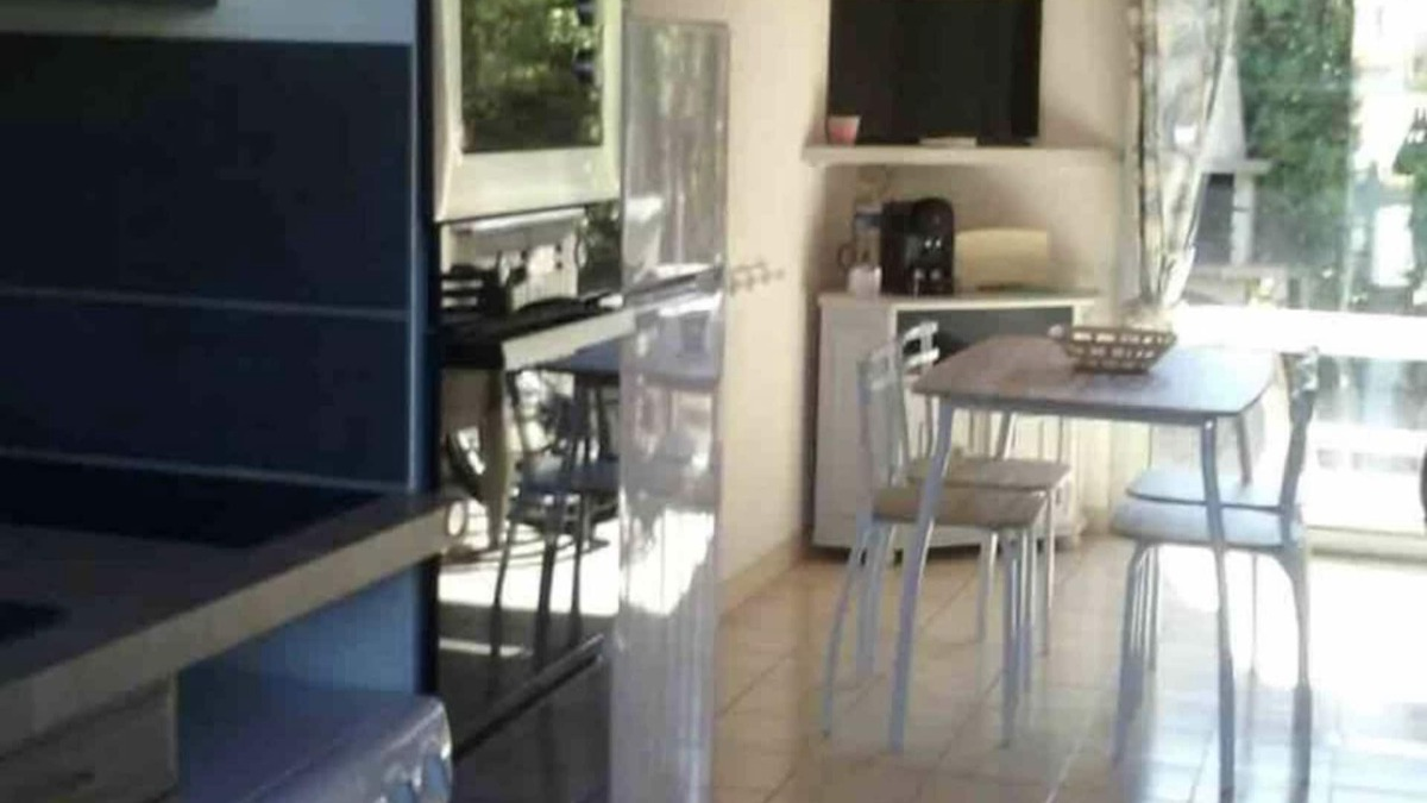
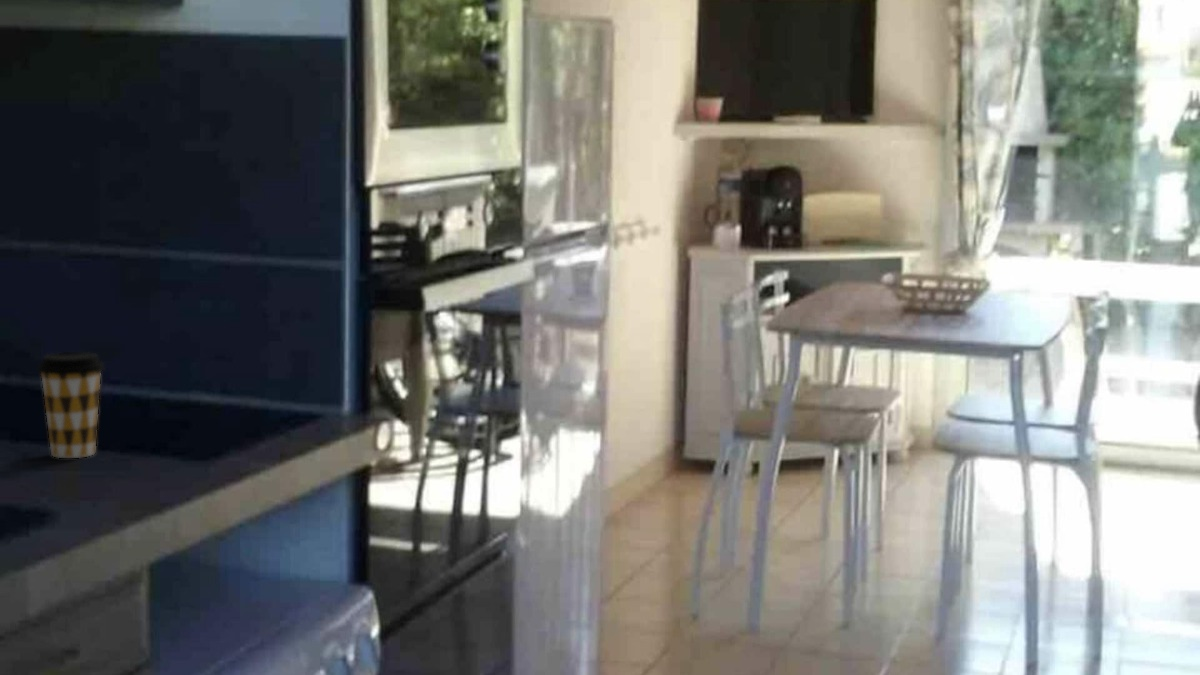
+ coffee cup (72, 405)
